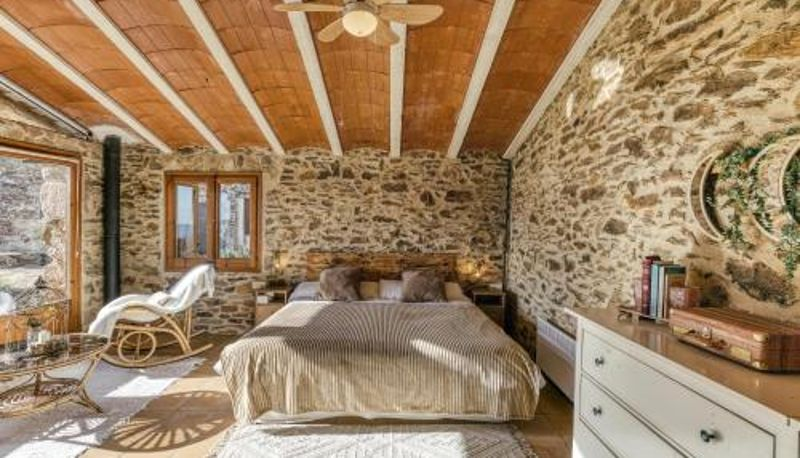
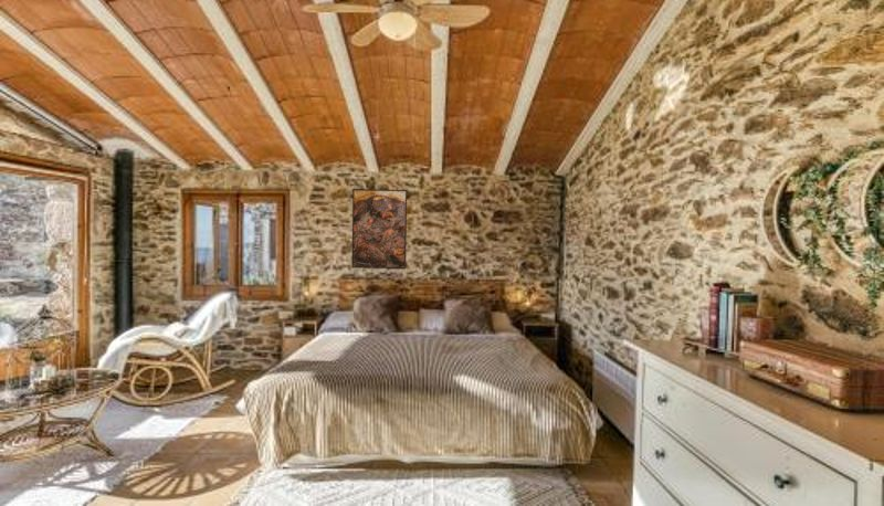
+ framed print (379, 229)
